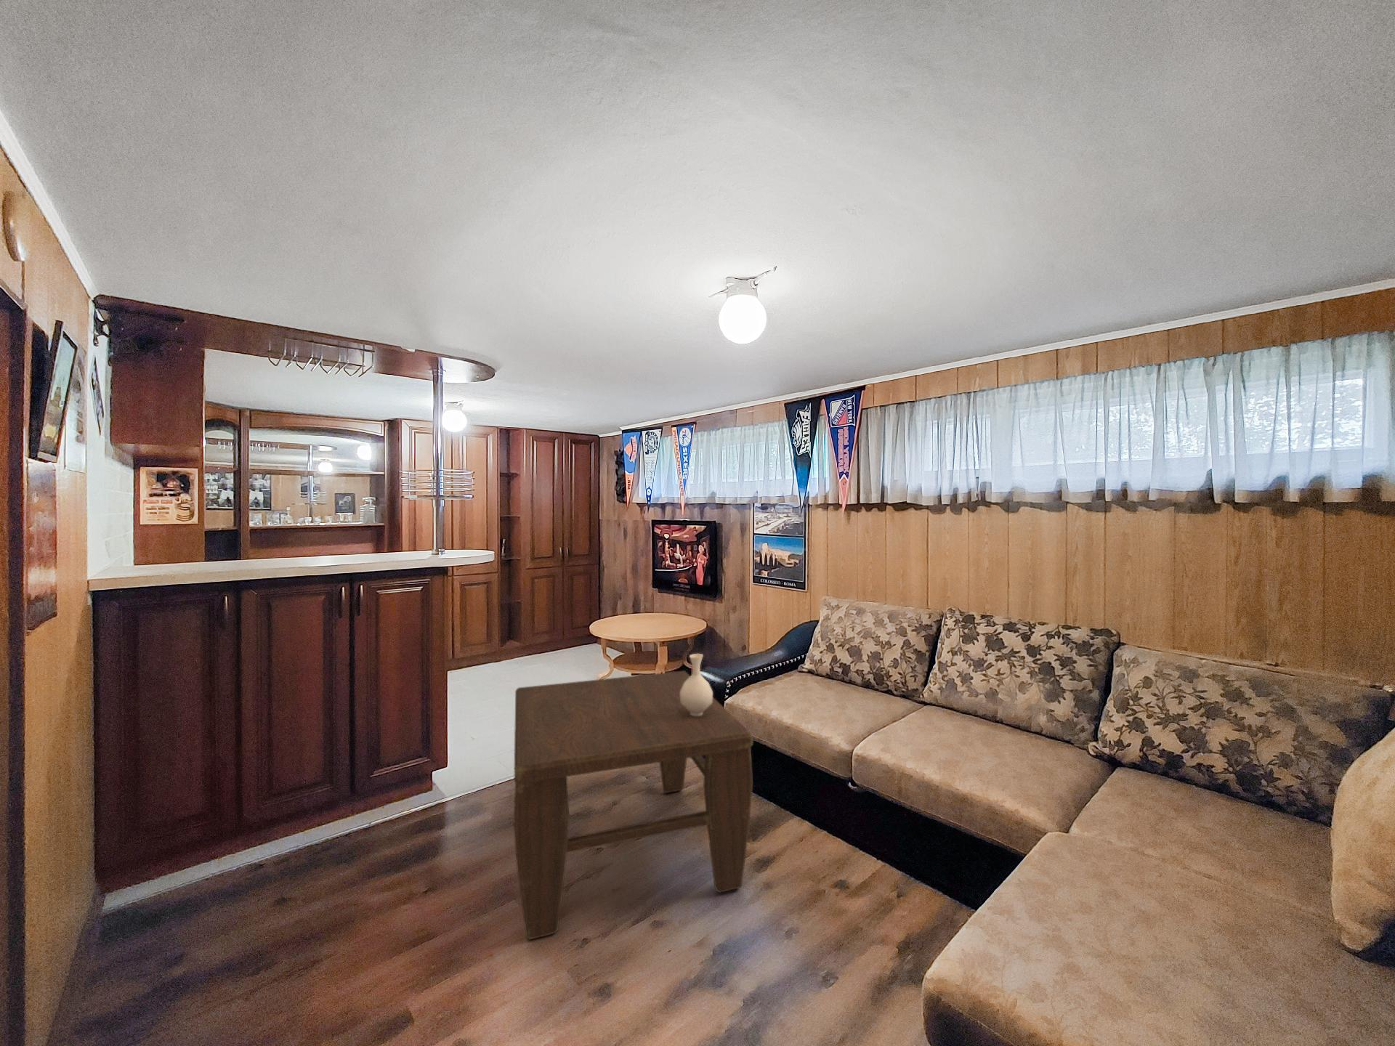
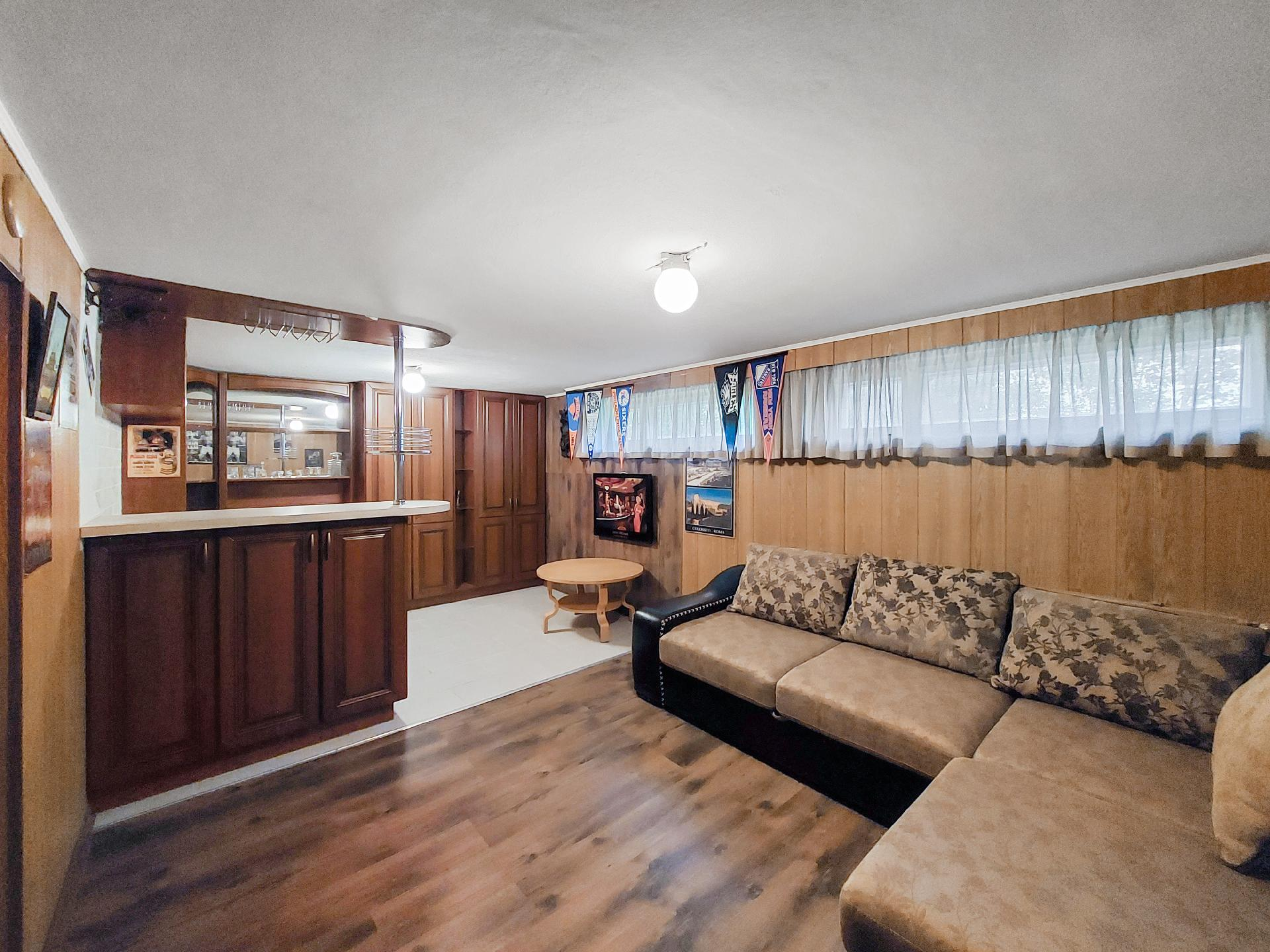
- vase (696, 683)
- coffee table (622, 768)
